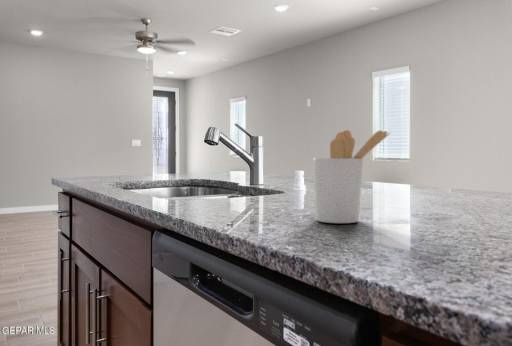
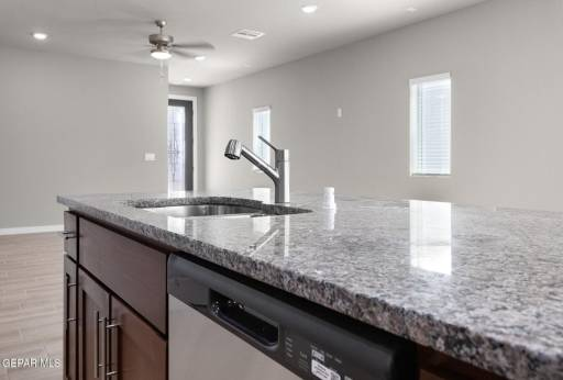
- utensil holder (350, 174)
